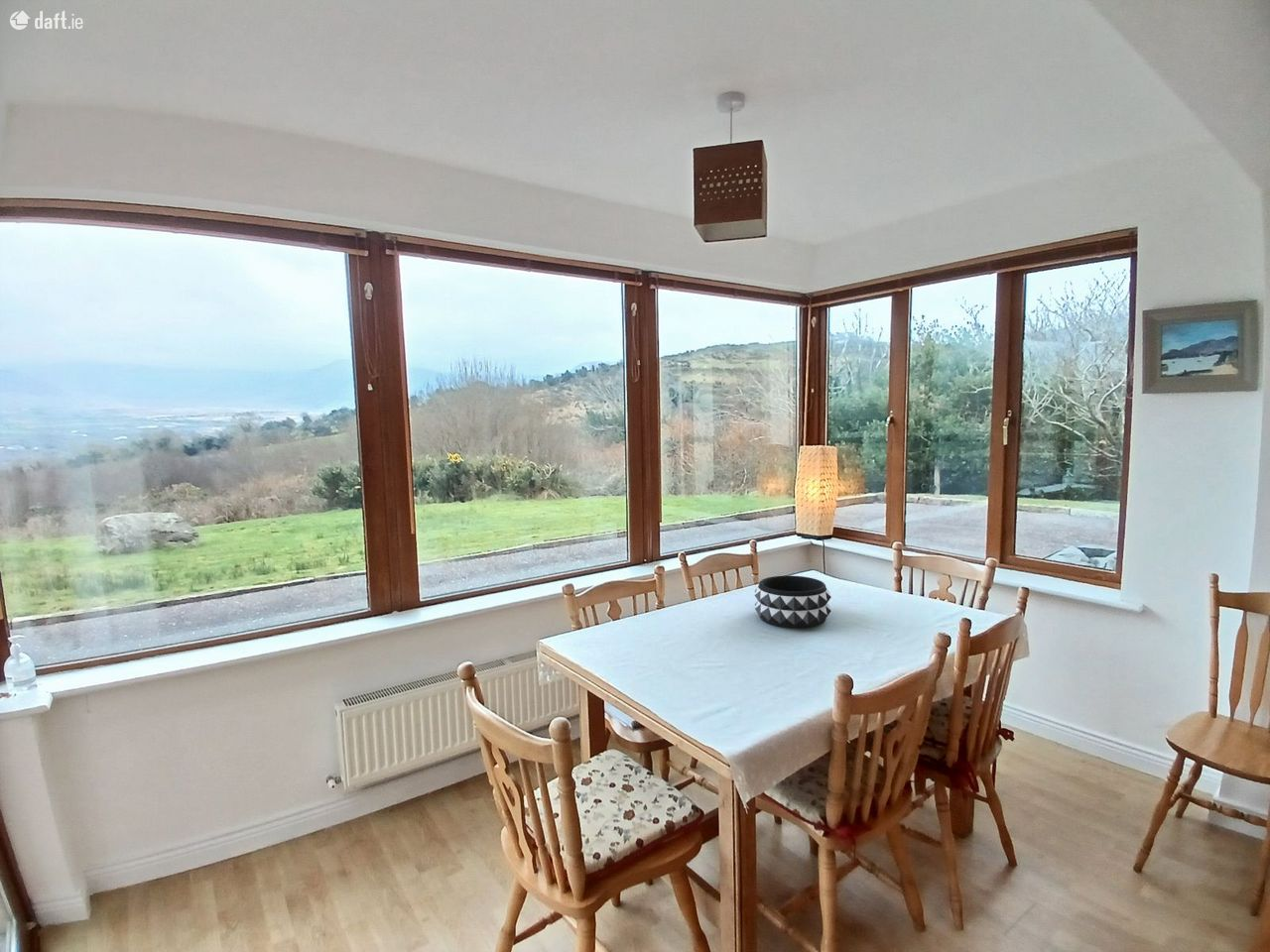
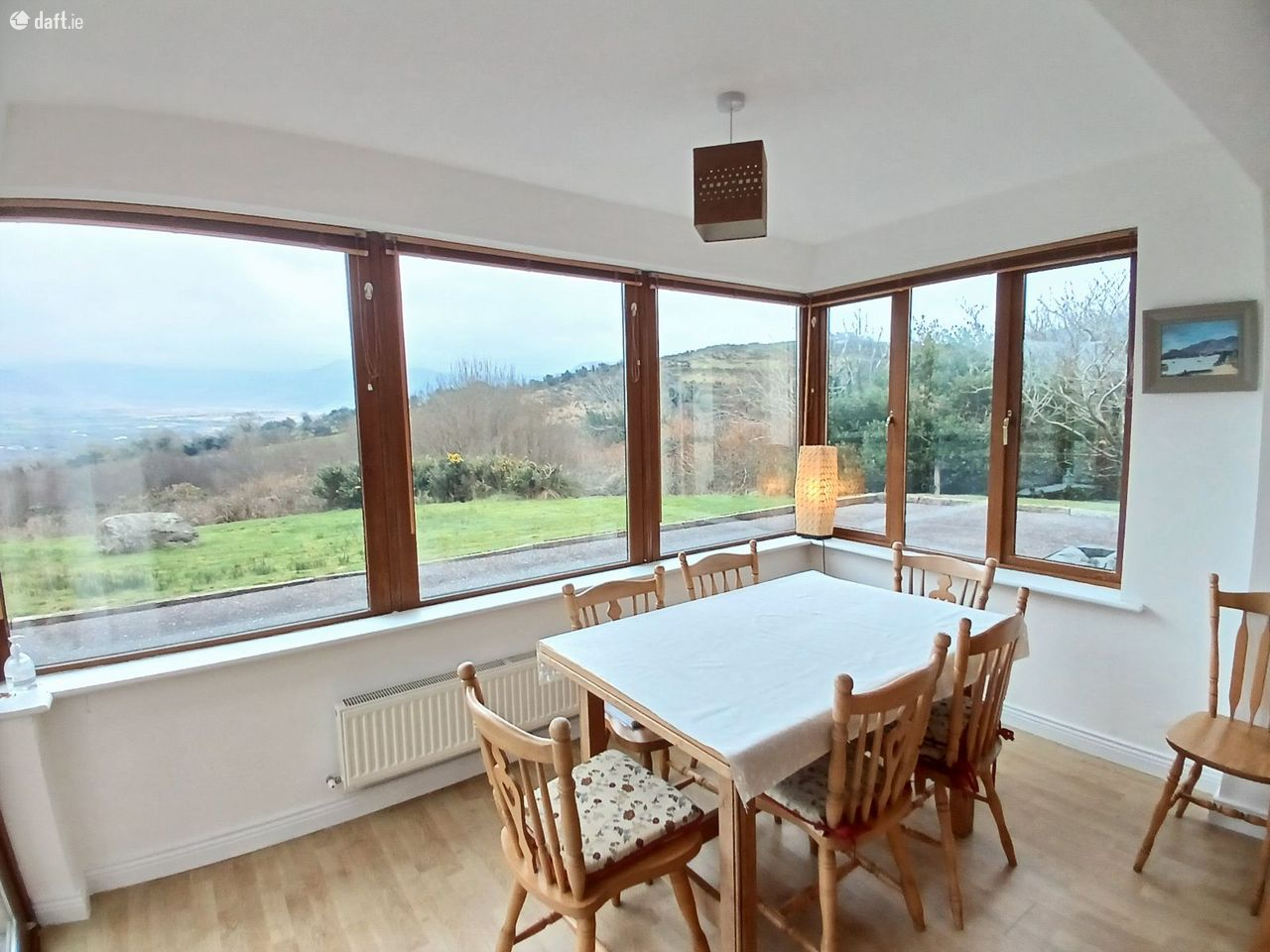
- decorative bowl (792, 600)
